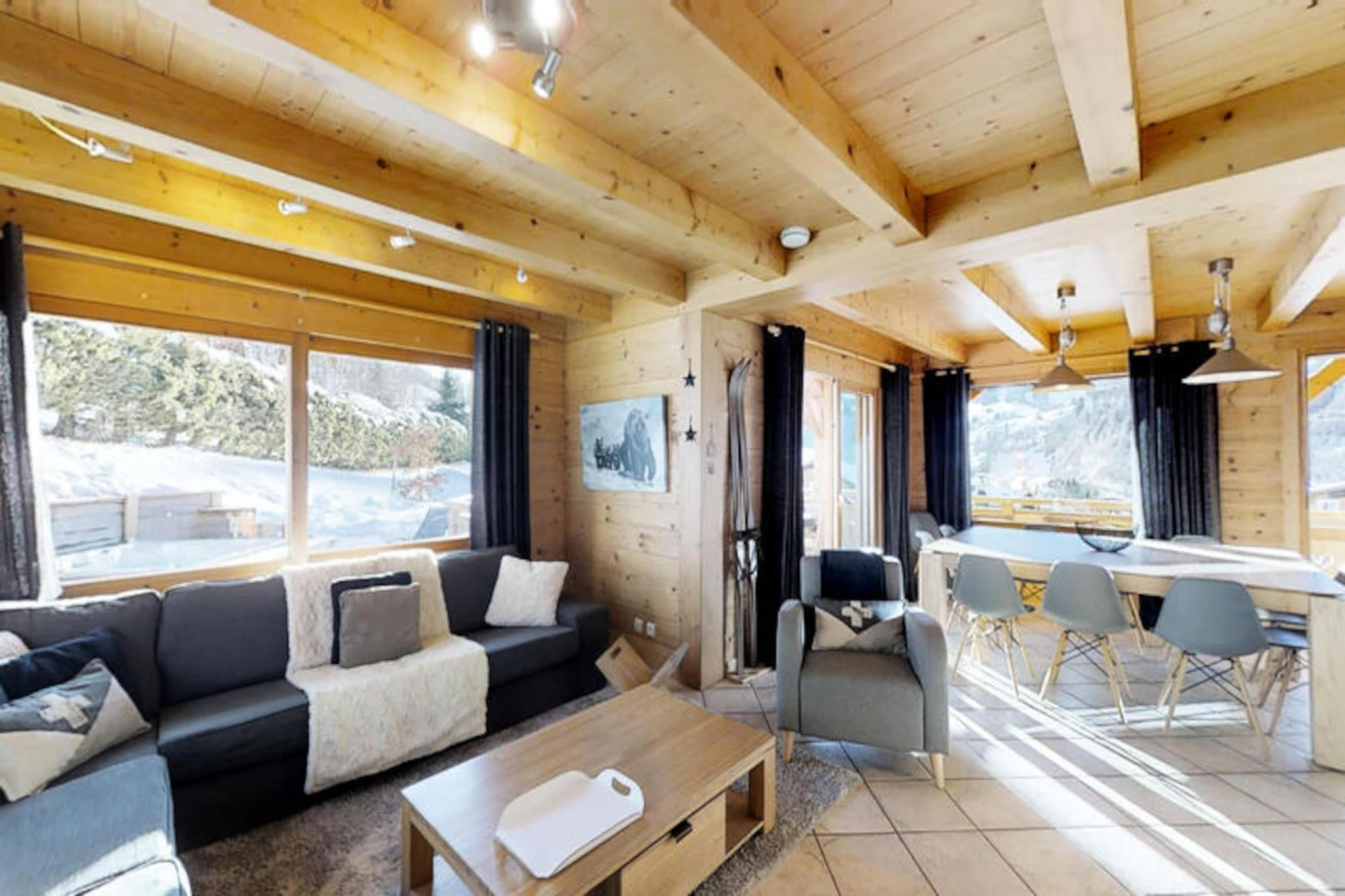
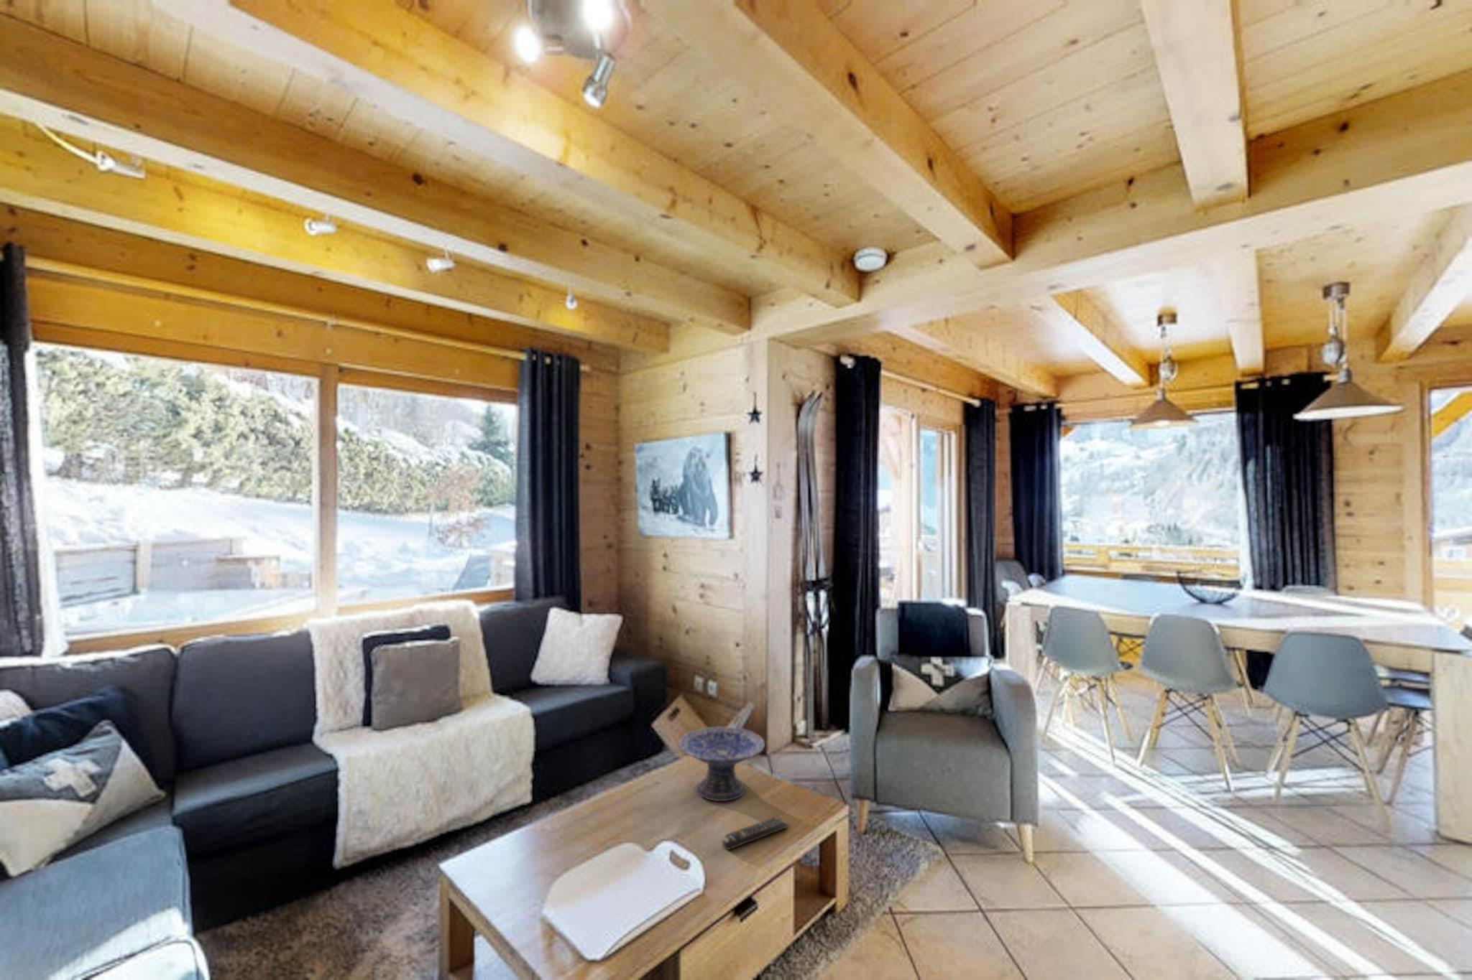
+ decorative bowl (721, 765)
+ remote control (756, 832)
